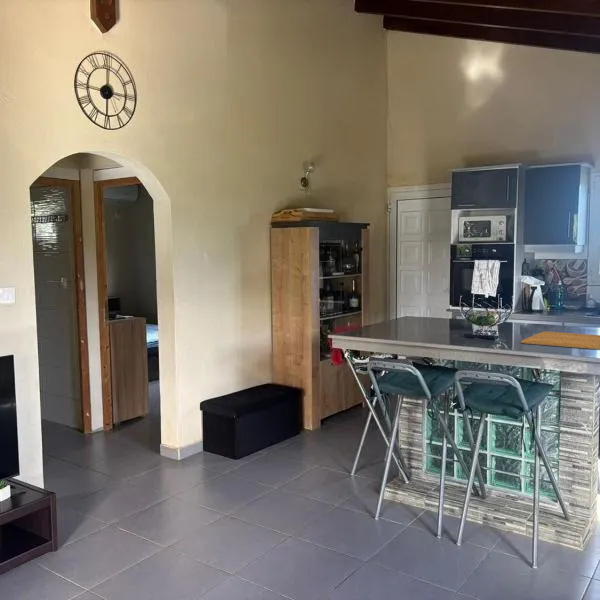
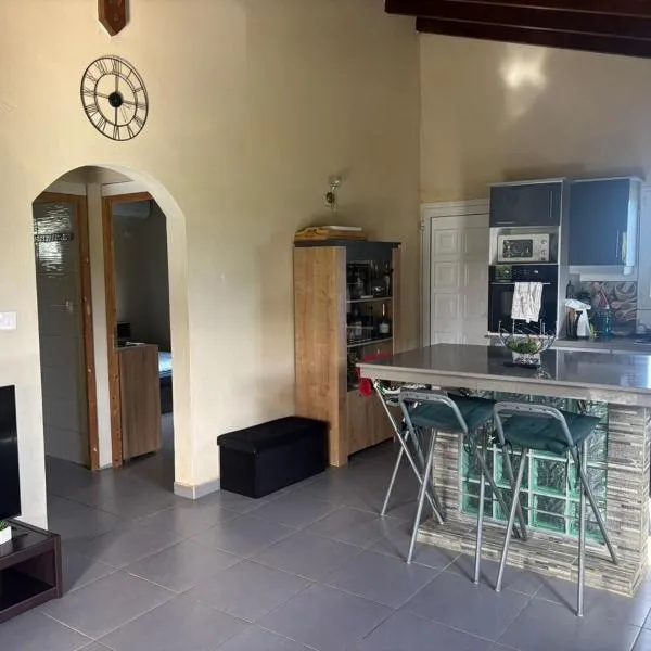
- chopping board (570, 339)
